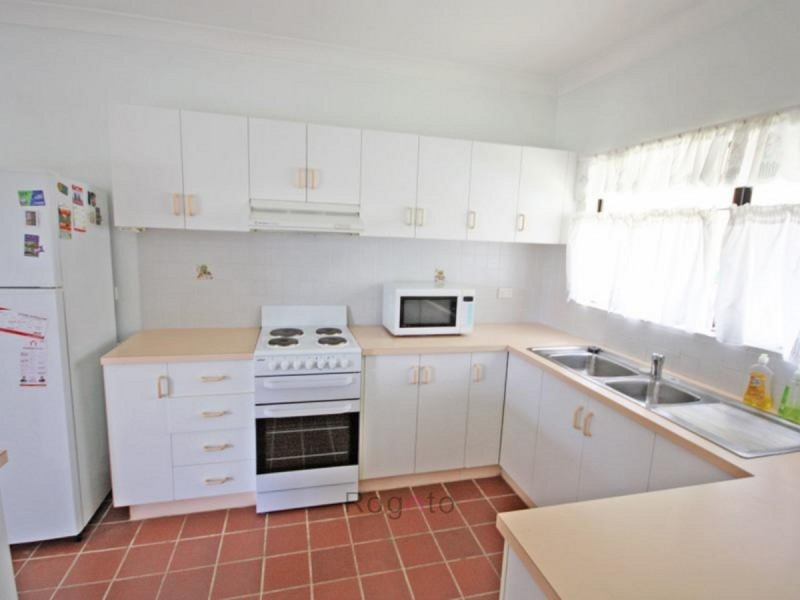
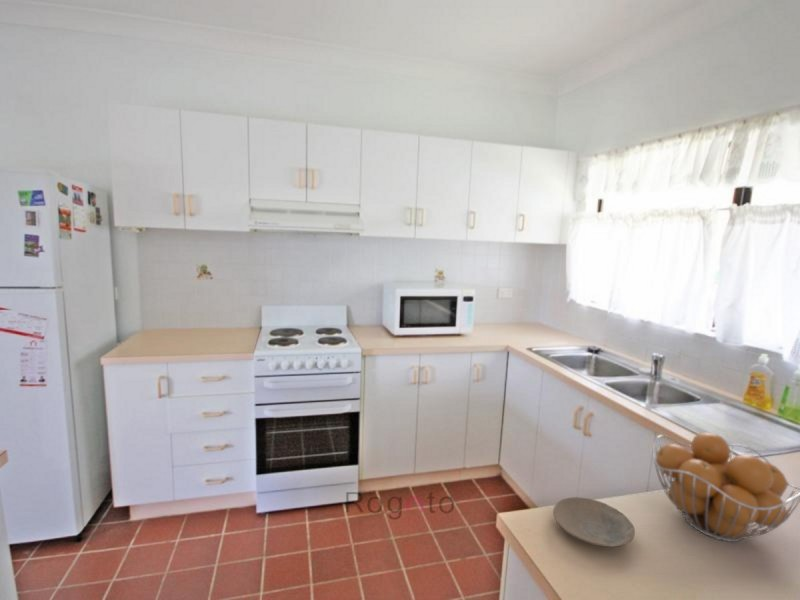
+ plate (592, 524)
+ fruit basket (718, 484)
